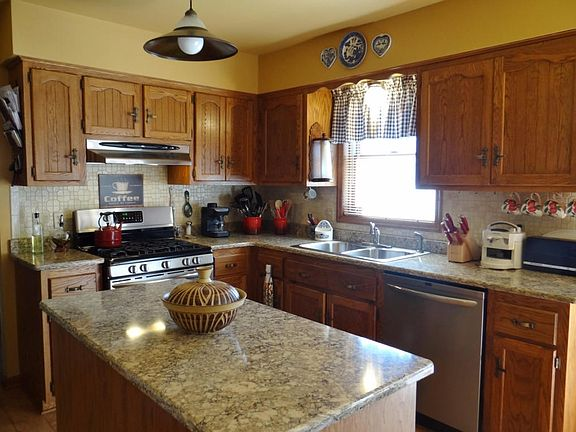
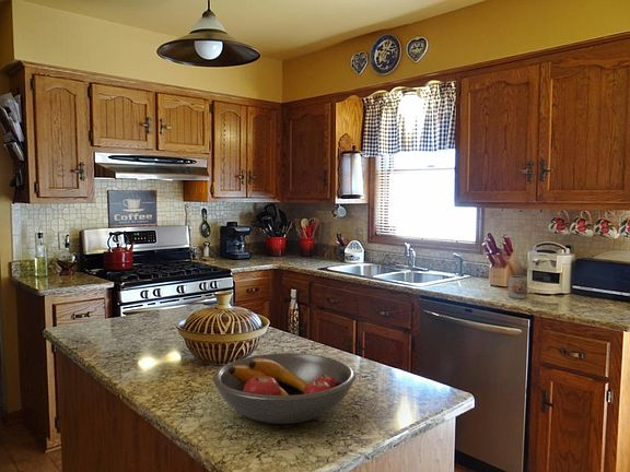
+ mug (515, 285)
+ fruit bowl (284, 387)
